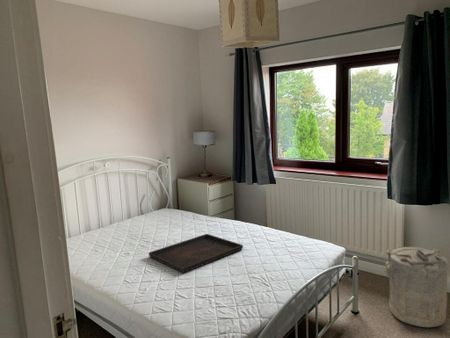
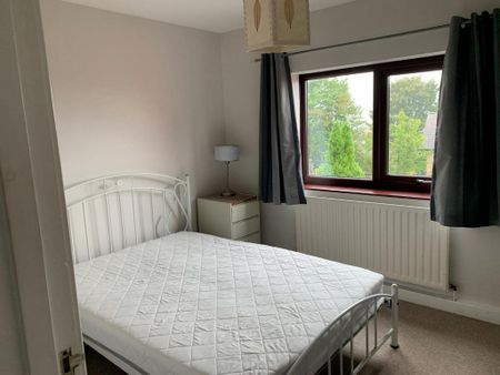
- laundry hamper (414, 281)
- serving tray (196, 251)
